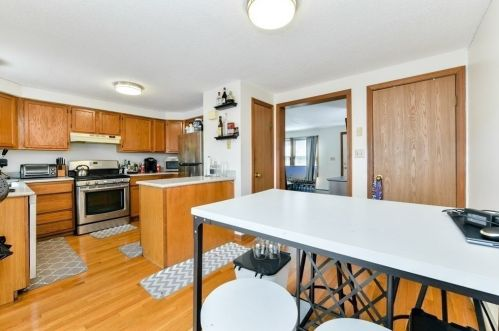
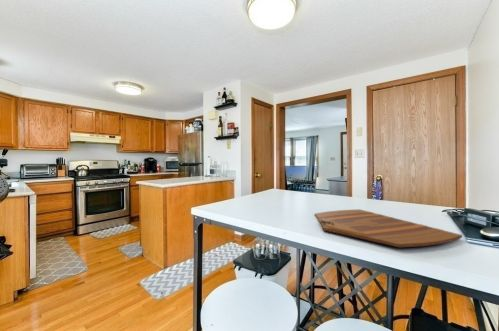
+ cutting board (364, 222)
